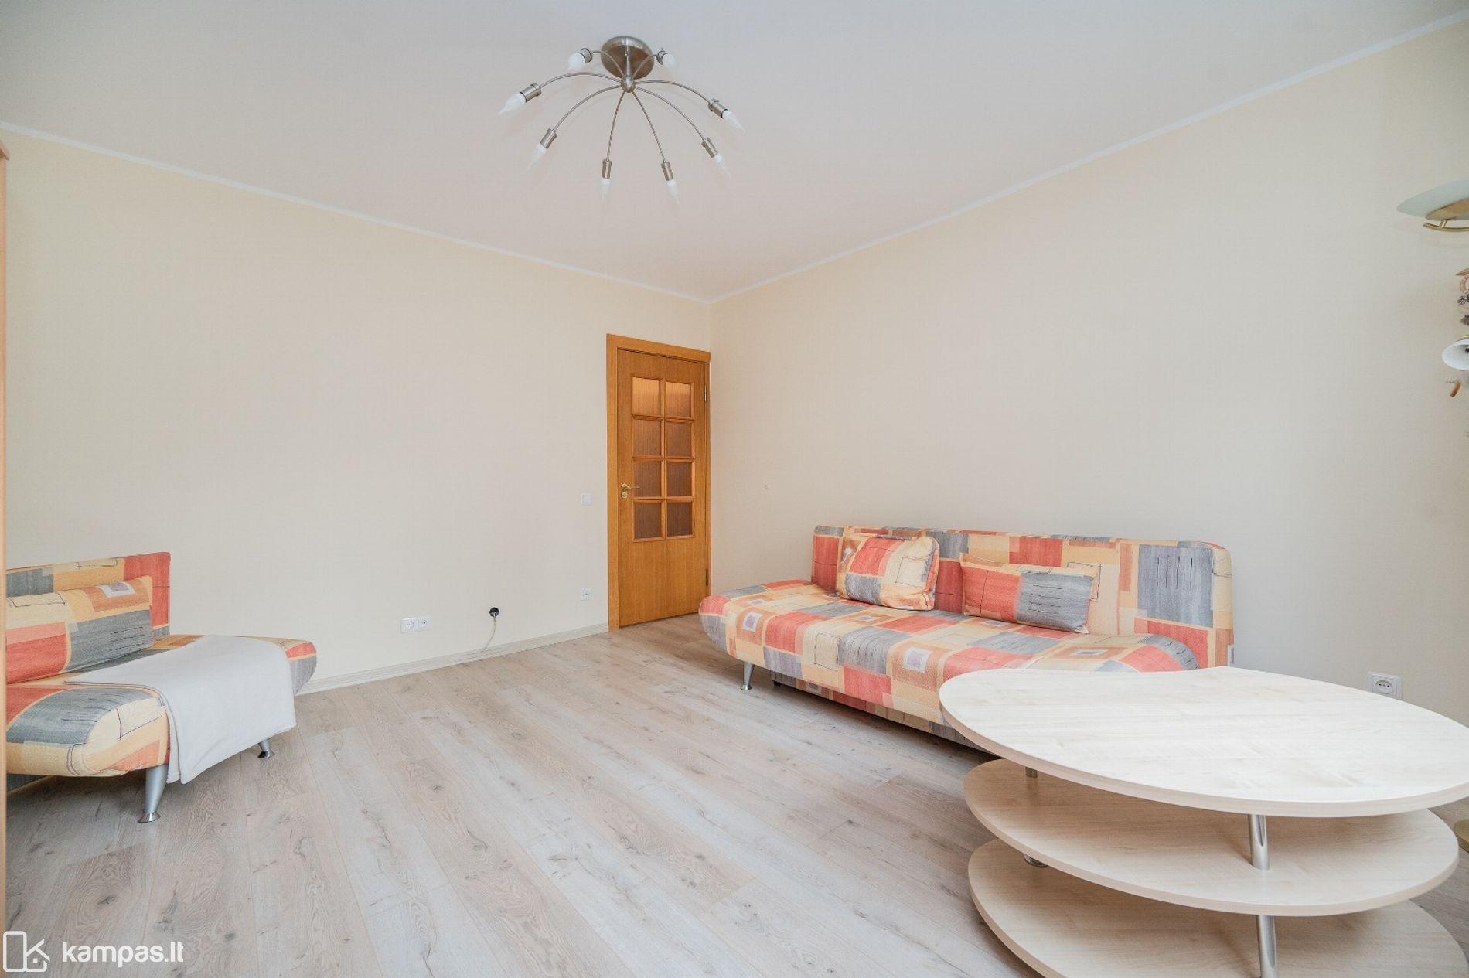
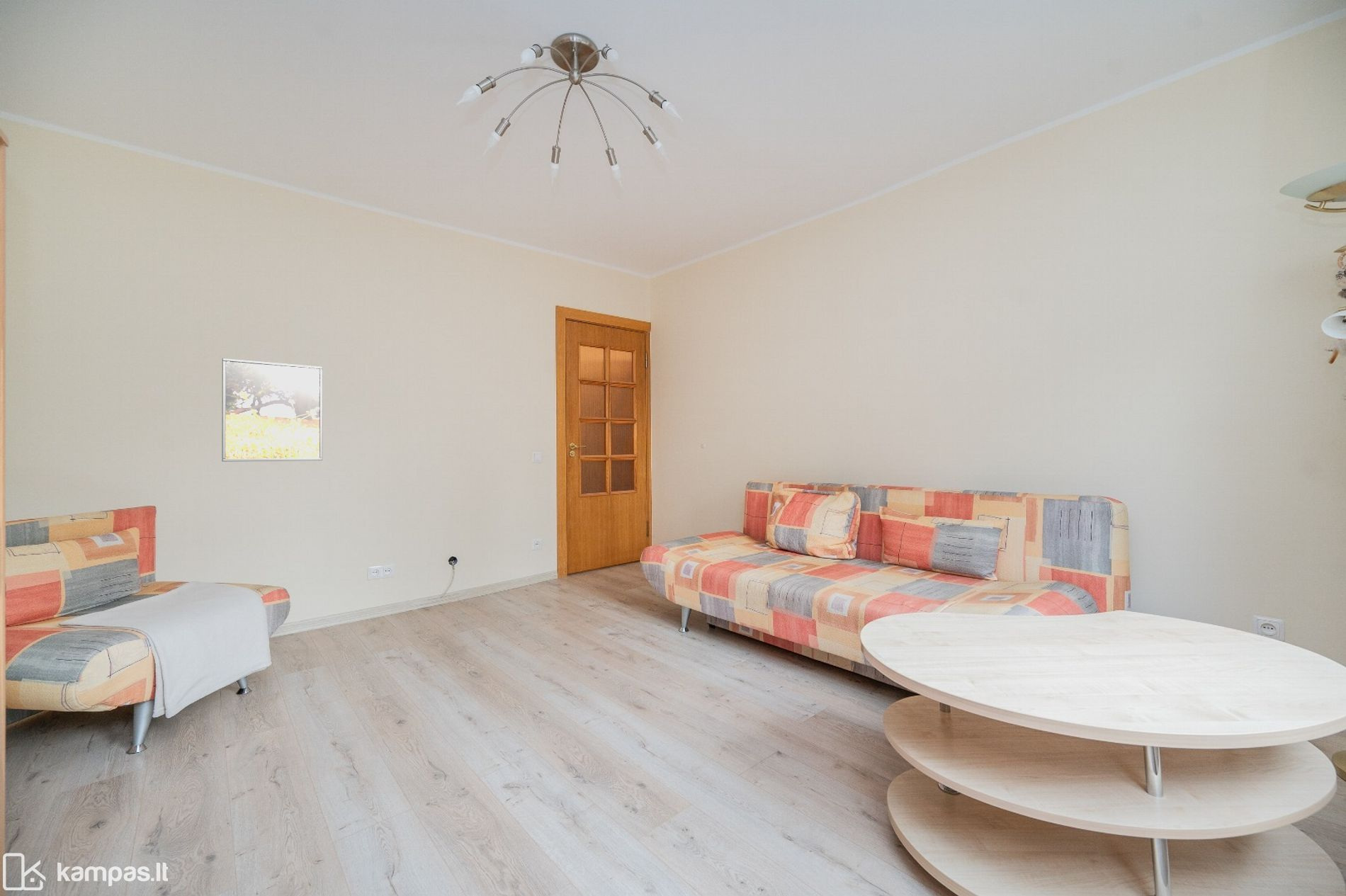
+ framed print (274, 412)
